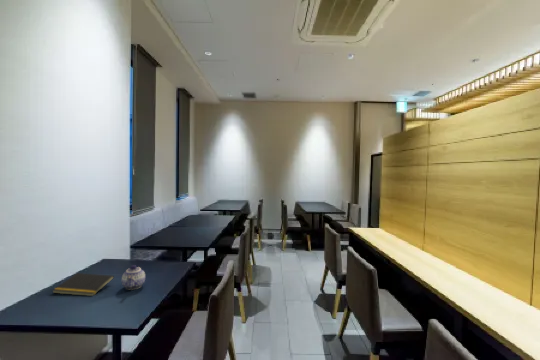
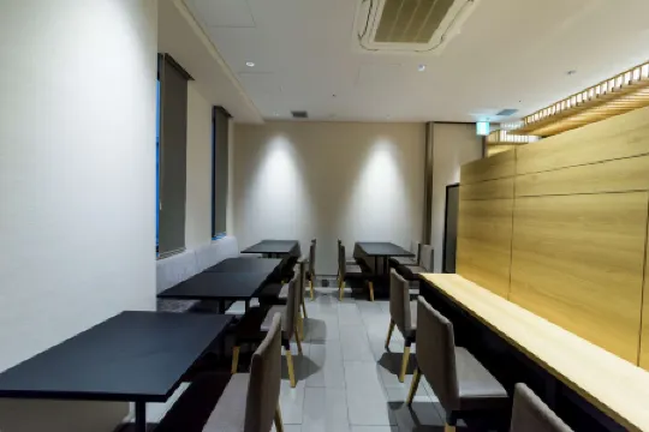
- notepad (84, 283)
- teapot (133, 276)
